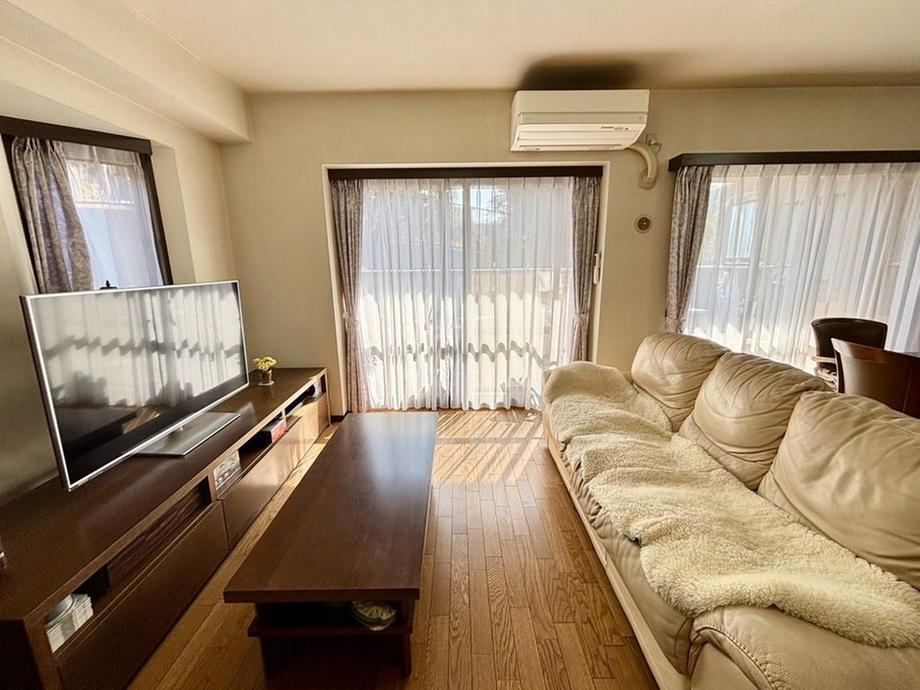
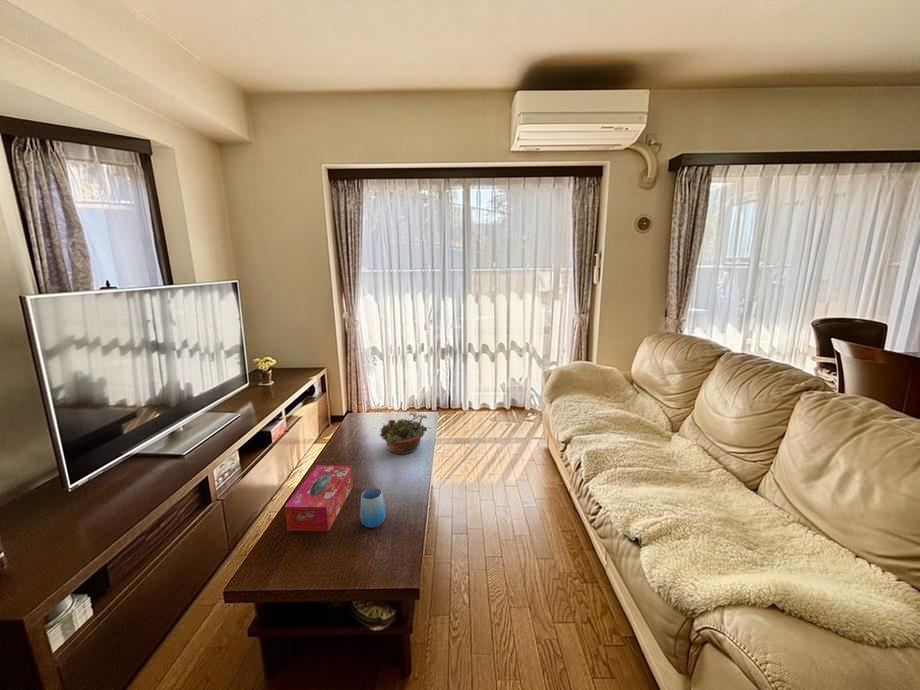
+ succulent planter (403, 432)
+ tissue box (322, 495)
+ cup (372, 507)
